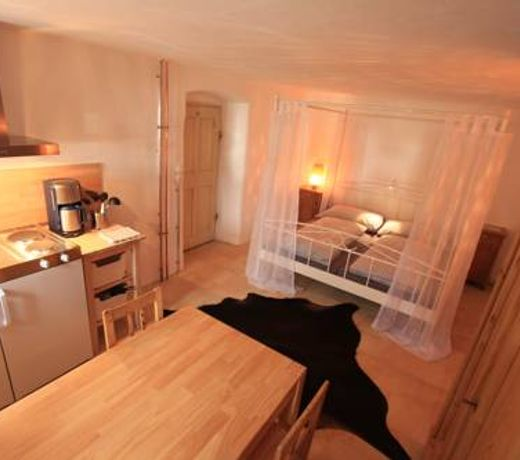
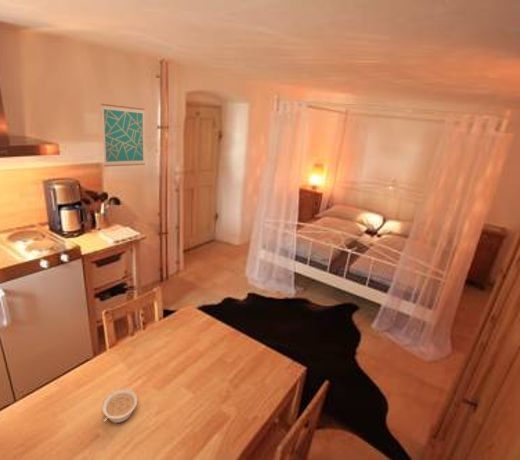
+ legume (120, 407)
+ wall art (124, 136)
